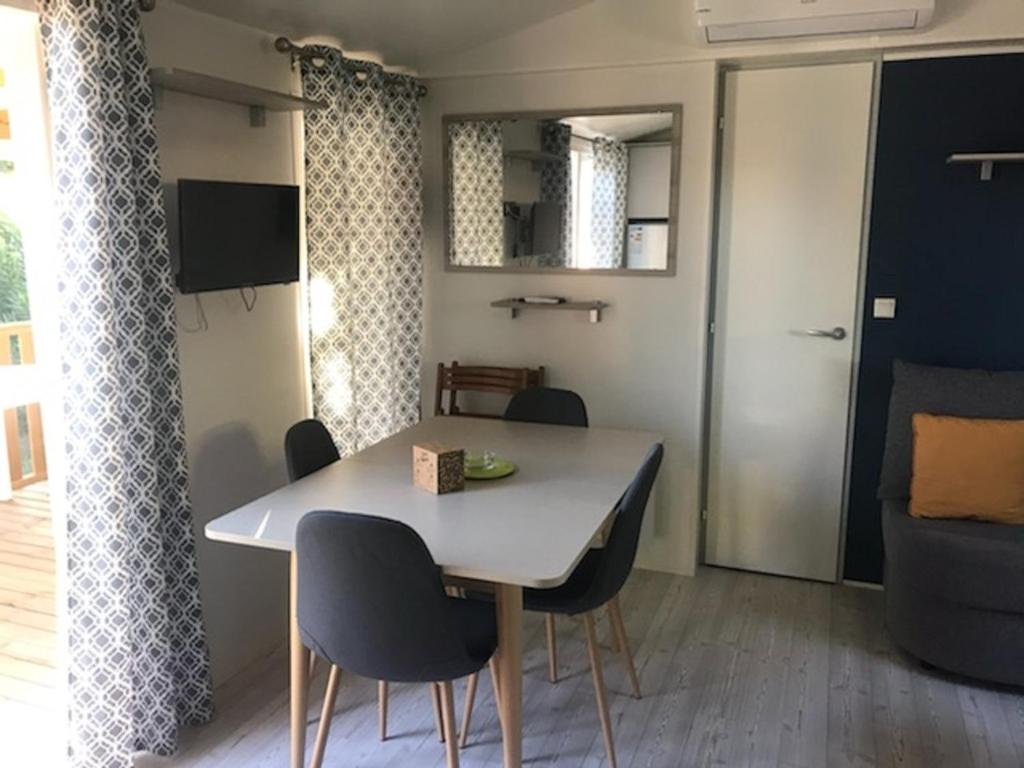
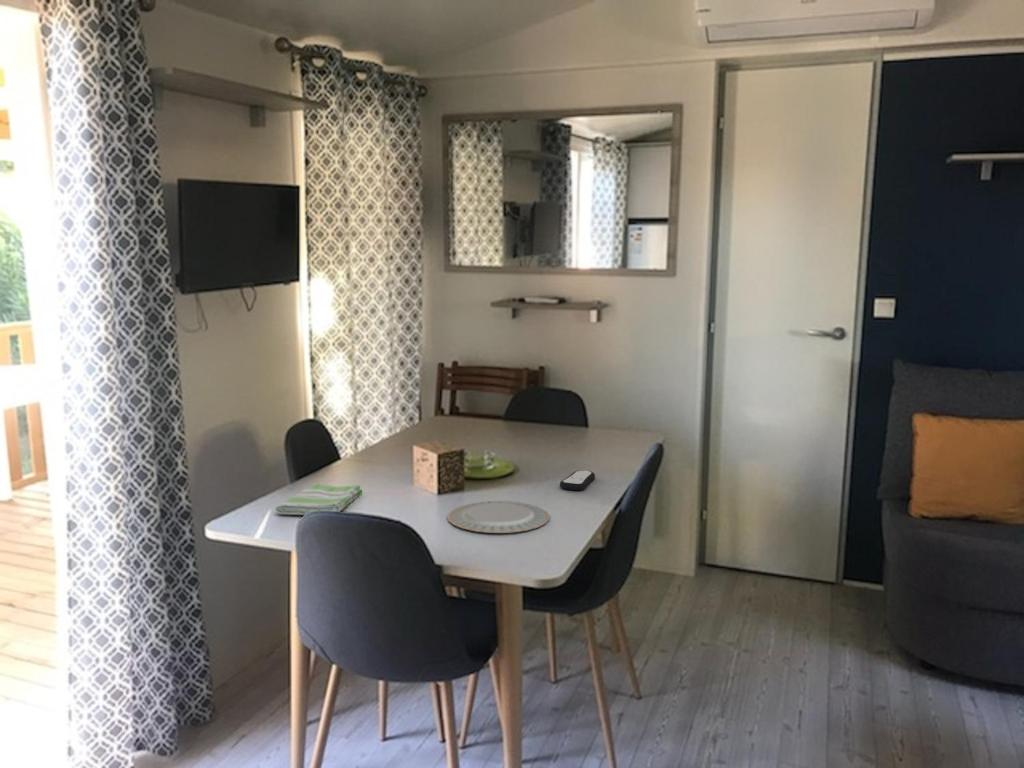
+ remote control (578, 479)
+ dish towel (320, 497)
+ chinaware (498, 514)
